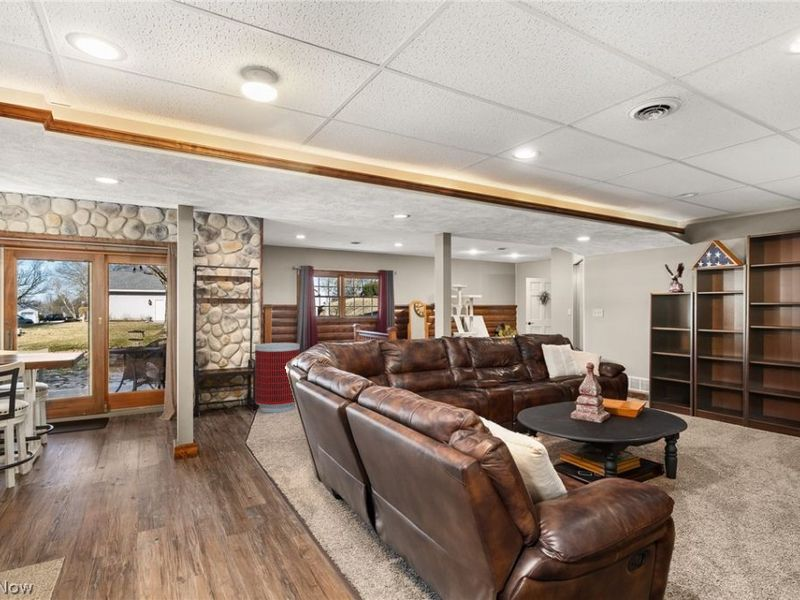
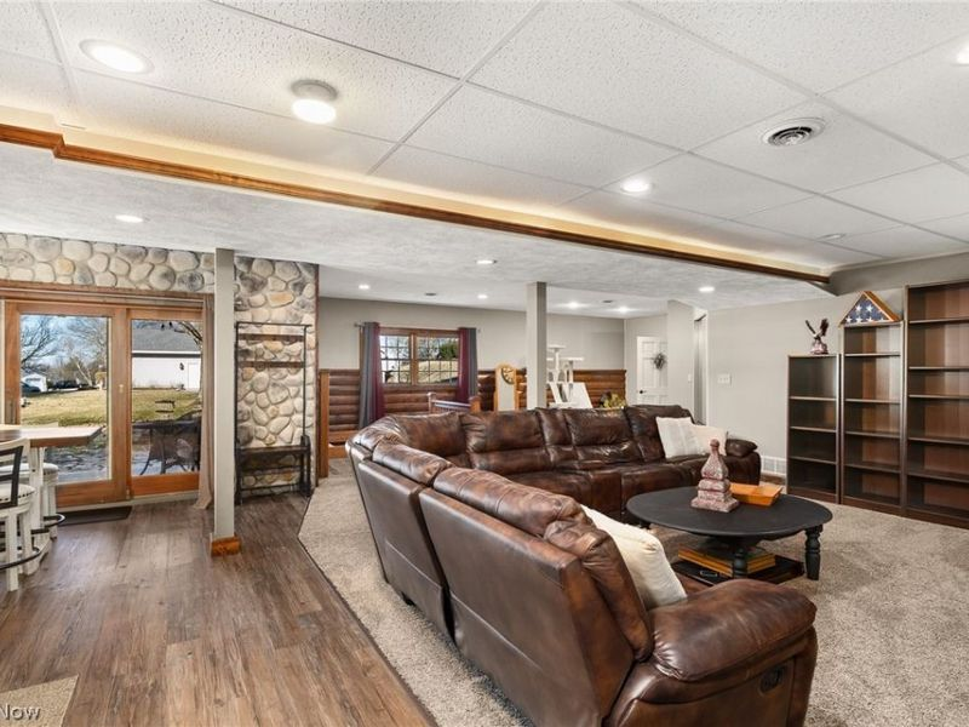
- trash can (277, 376)
